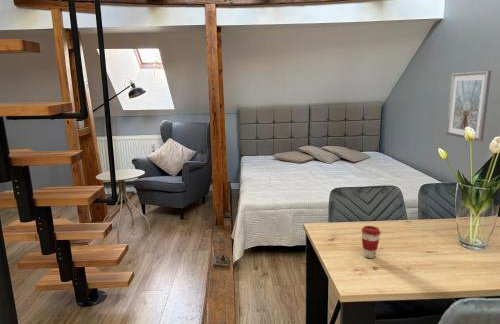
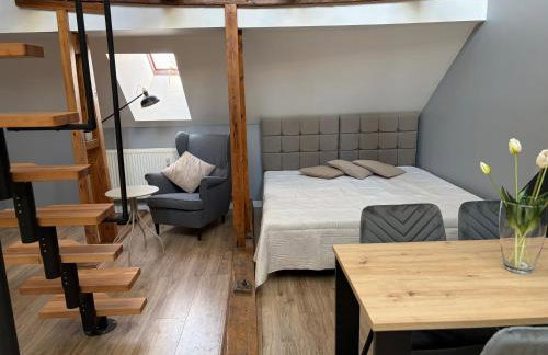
- coffee cup (370, 242)
- picture frame (466, 105)
